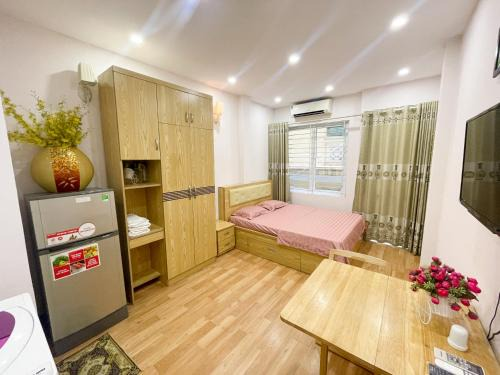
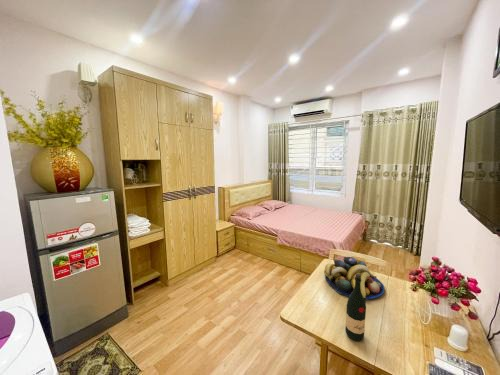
+ wine bottle (356, 305)
+ fruit bowl (354, 272)
